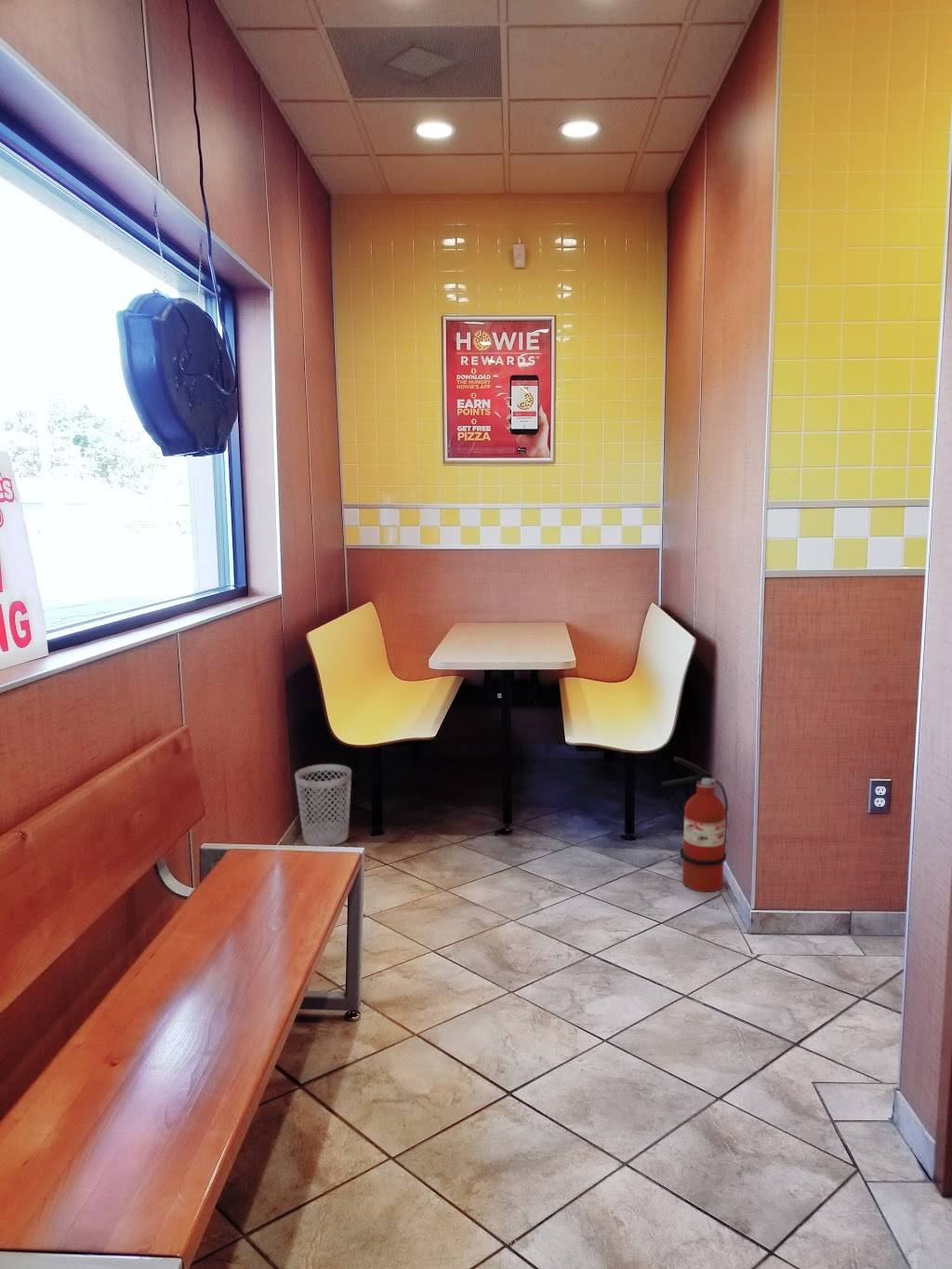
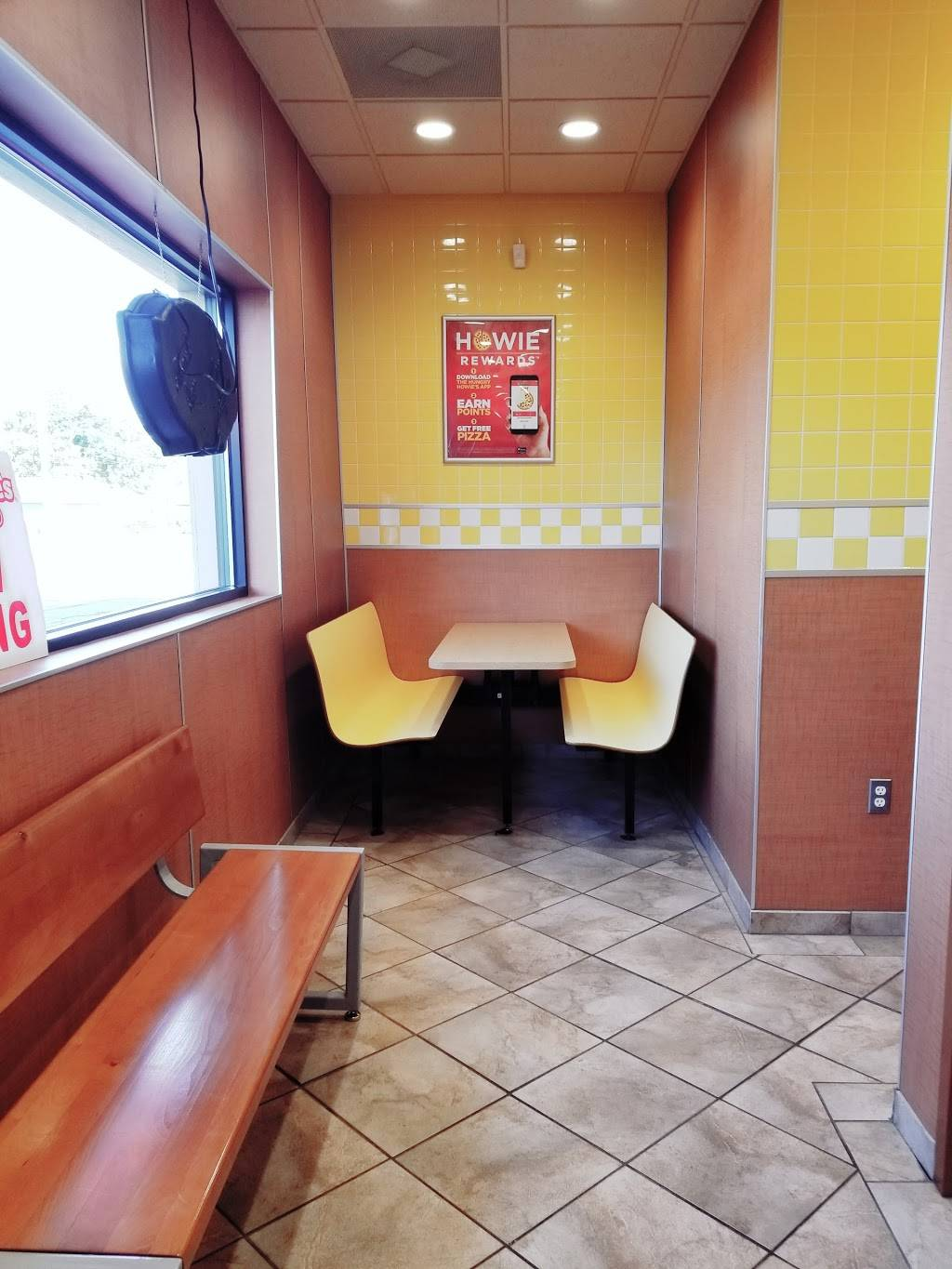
- fire extinguisher (694, 821)
- wastebasket (324, 805)
